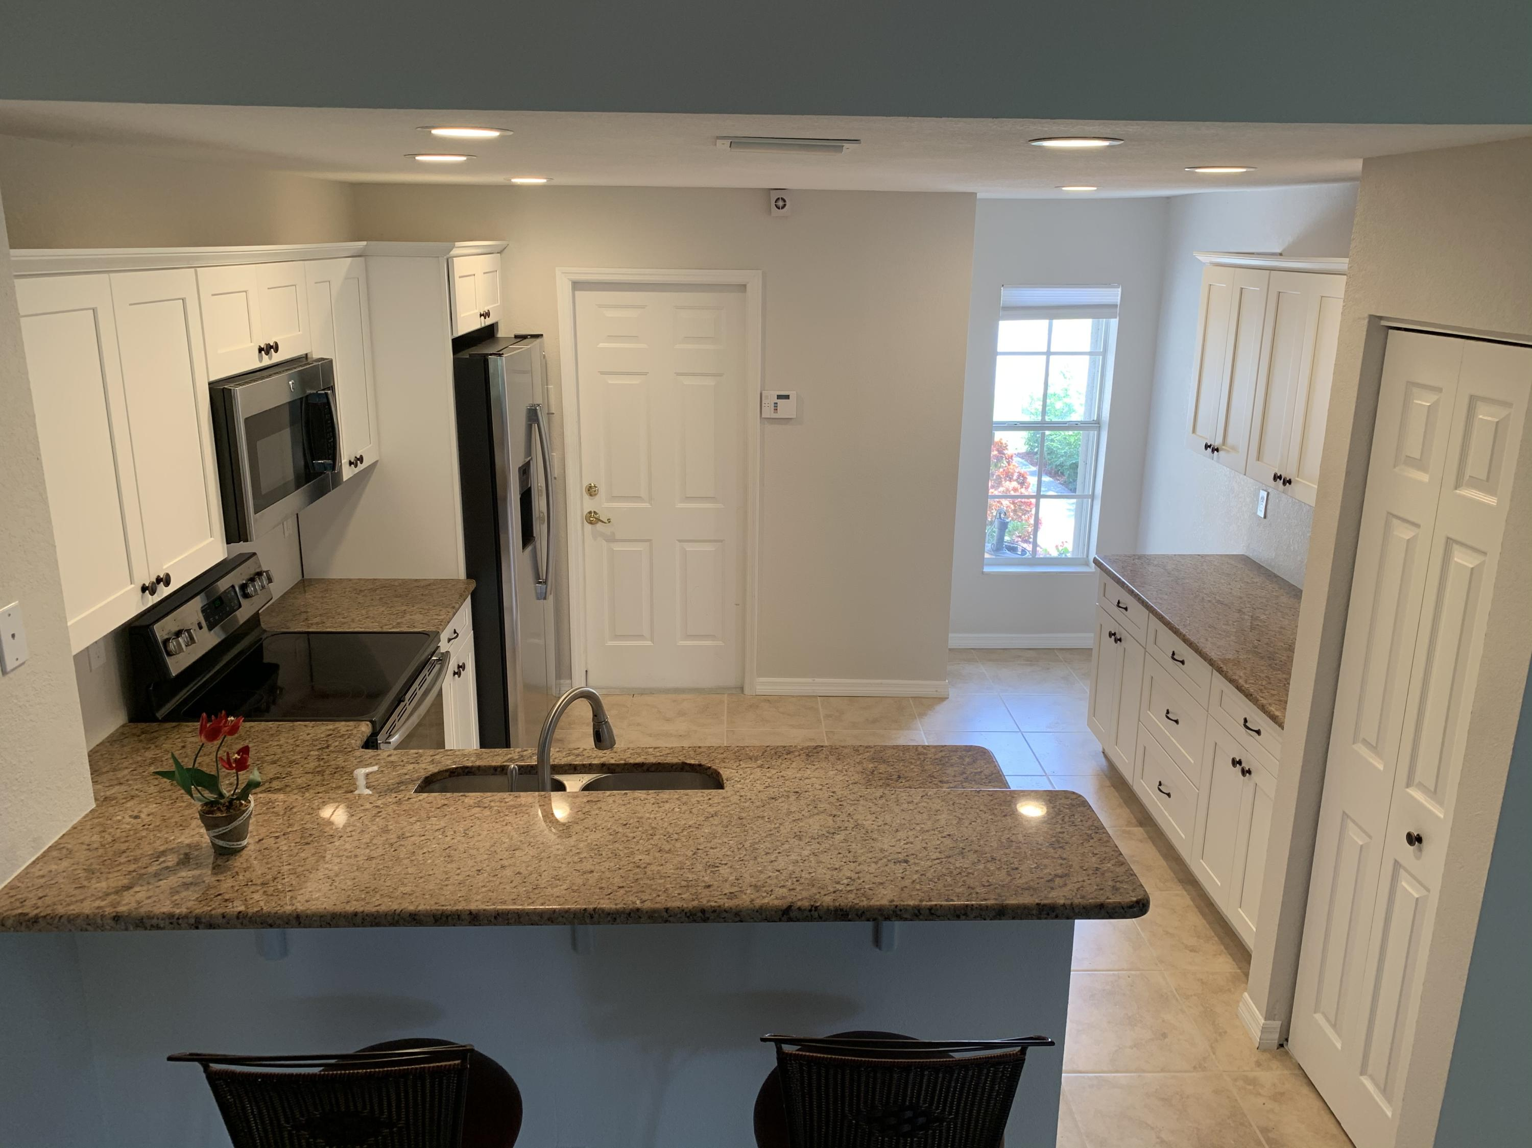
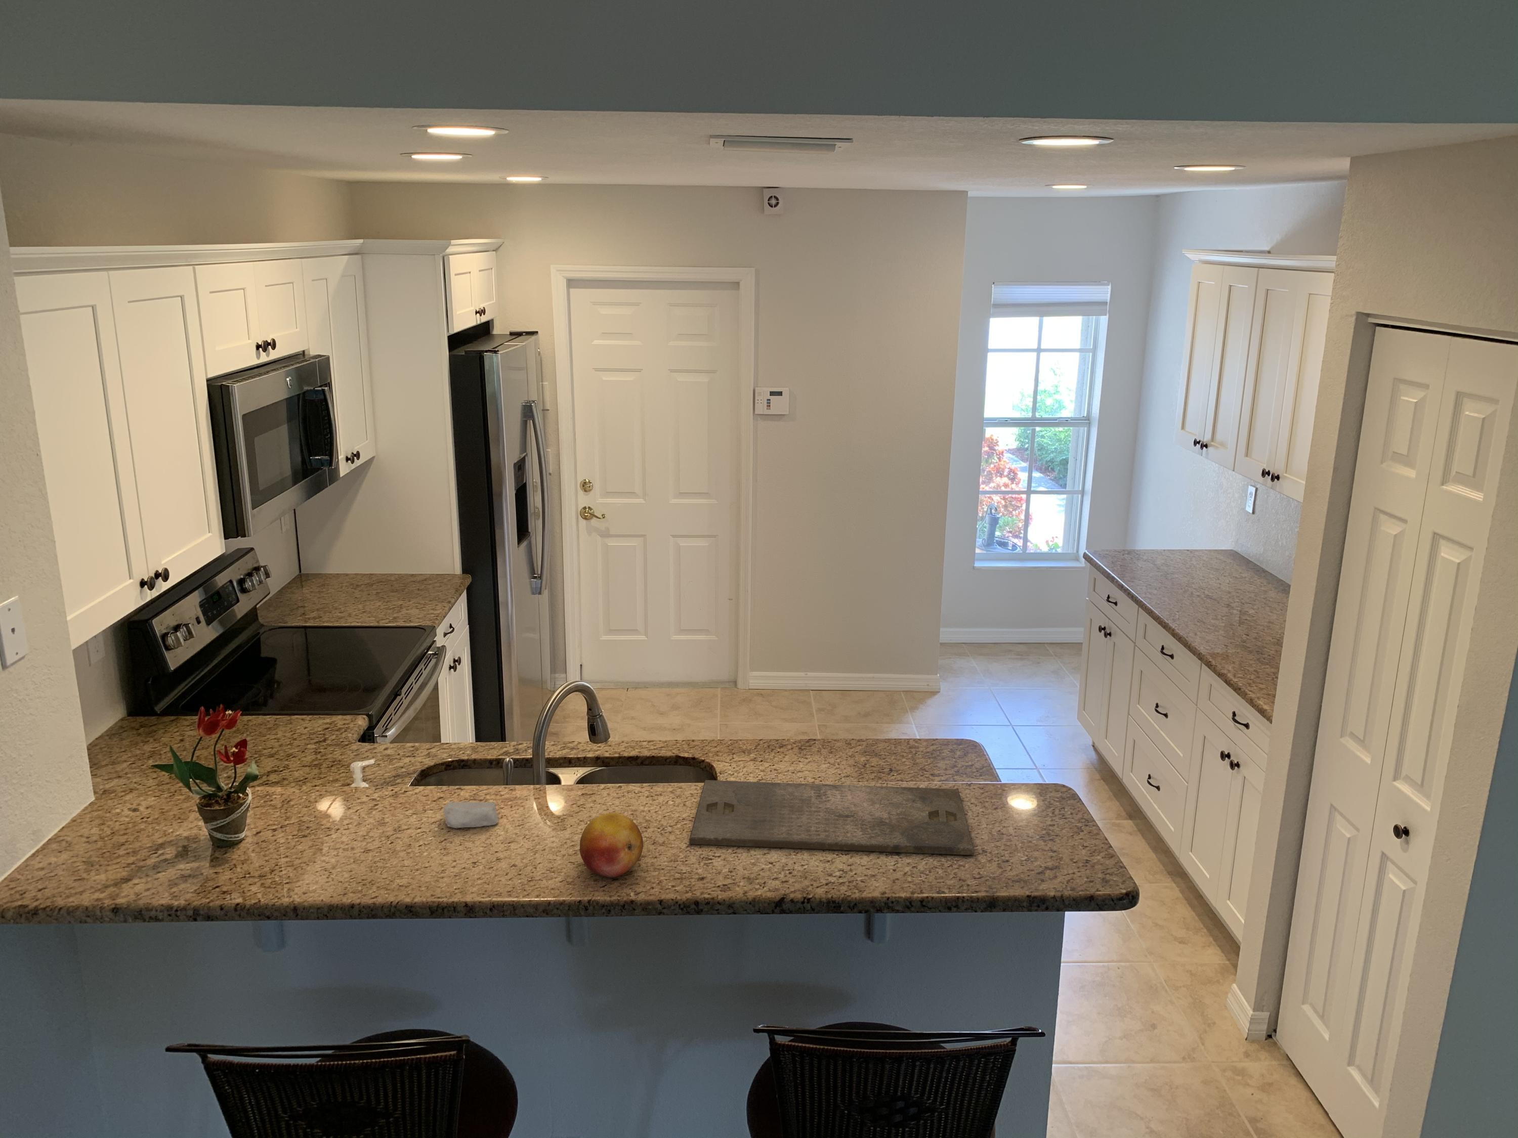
+ soap bar (471, 812)
+ cutting board (831, 815)
+ fruit (611, 842)
